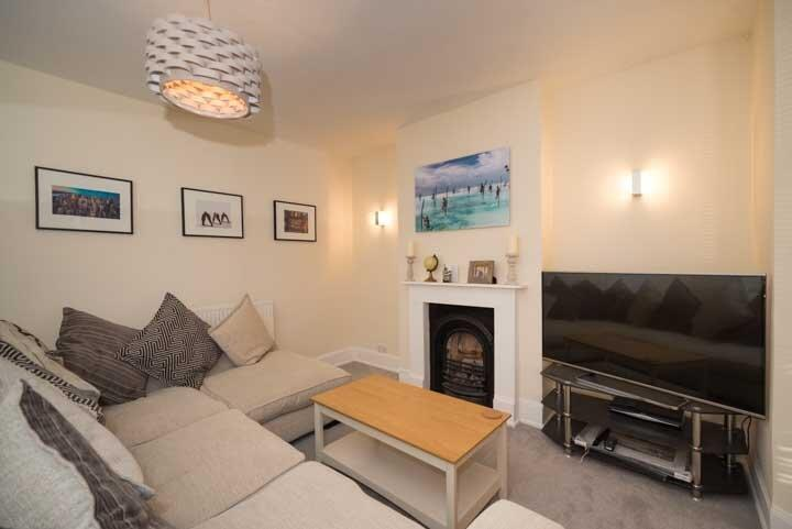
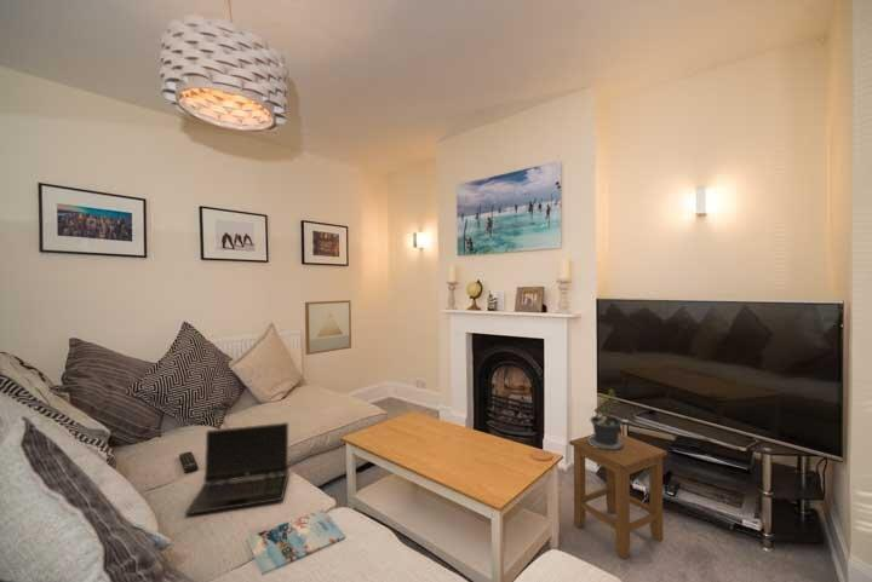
+ remote control (188, 461)
+ magazine (296, 537)
+ laptop computer (242, 465)
+ potted plant (604, 415)
+ wall art (328, 325)
+ stool (616, 488)
